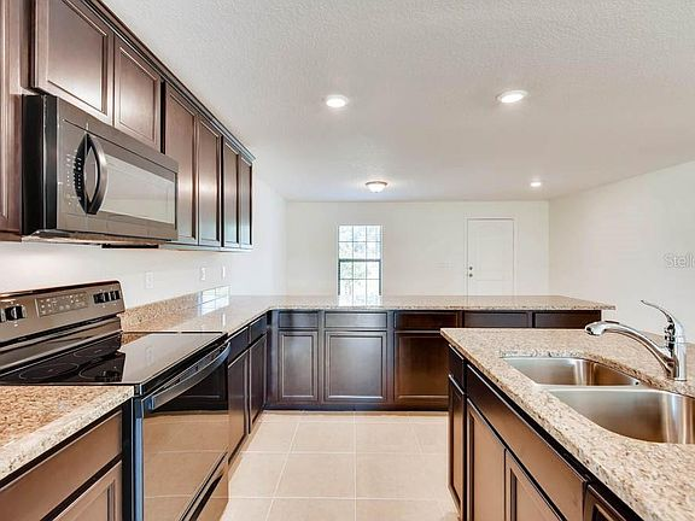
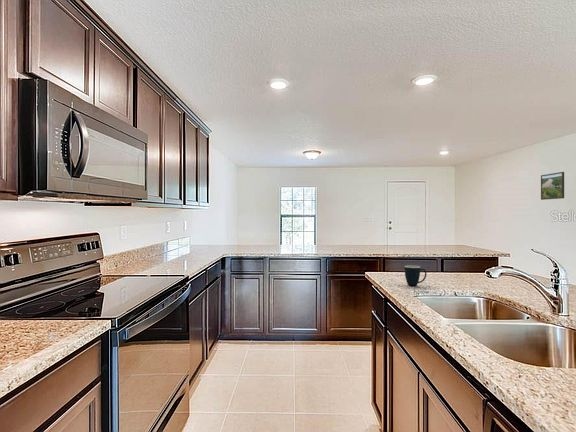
+ mug (415, 275)
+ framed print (552, 186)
